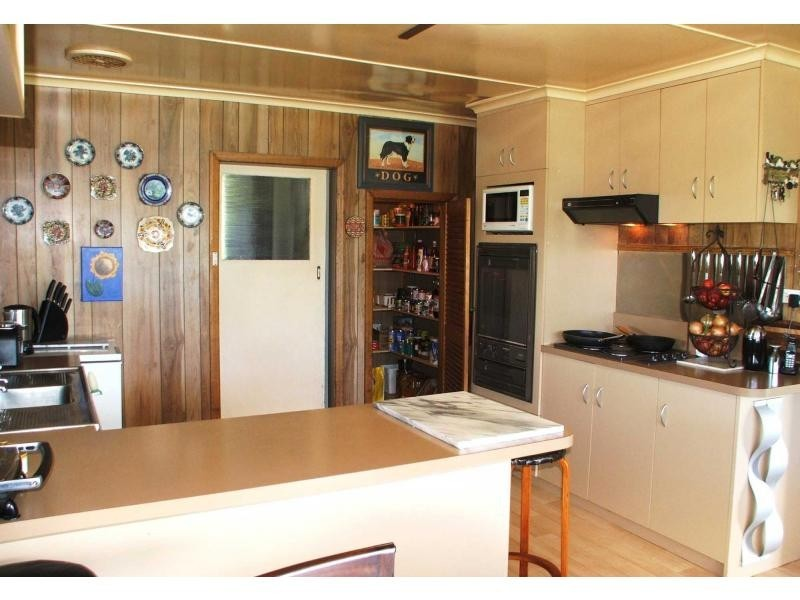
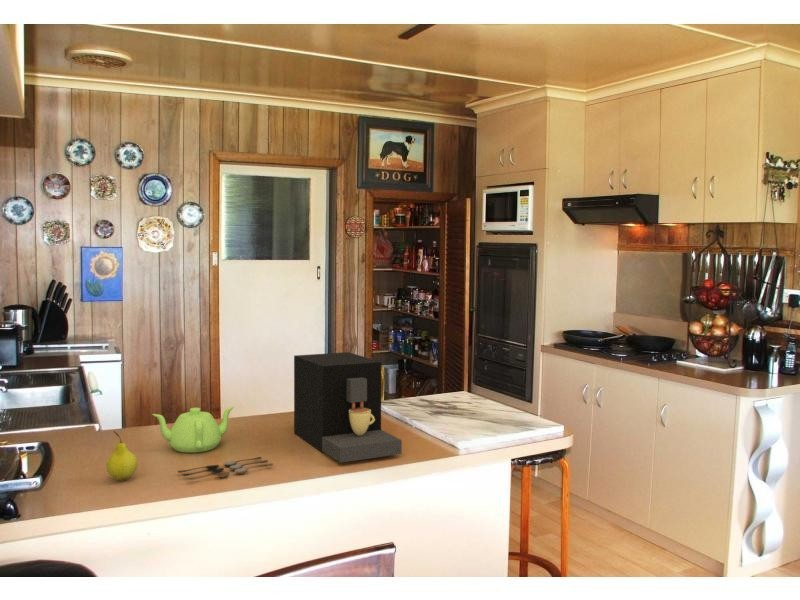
+ teapot (194, 427)
+ fruit (122, 454)
+ coffee maker (344, 403)
+ spoon (227, 466)
